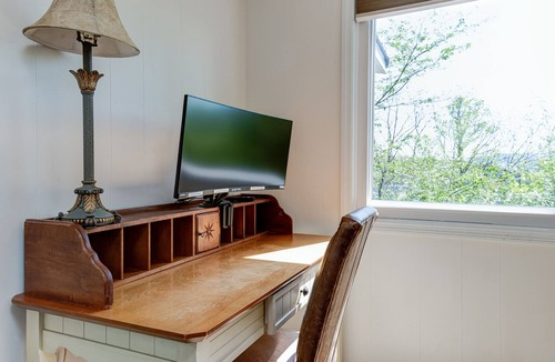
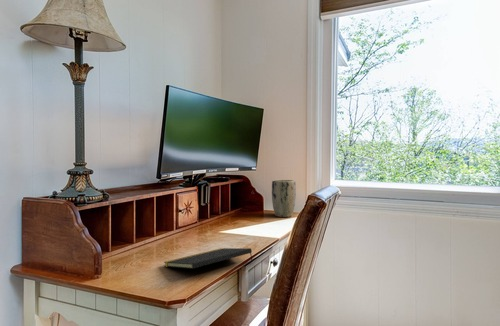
+ plant pot (283, 198)
+ notepad (208, 257)
